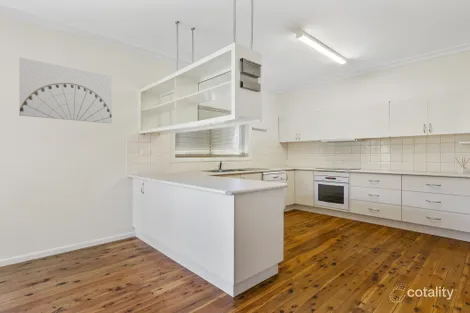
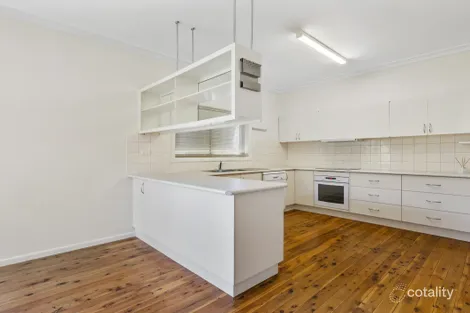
- wall art (70, 93)
